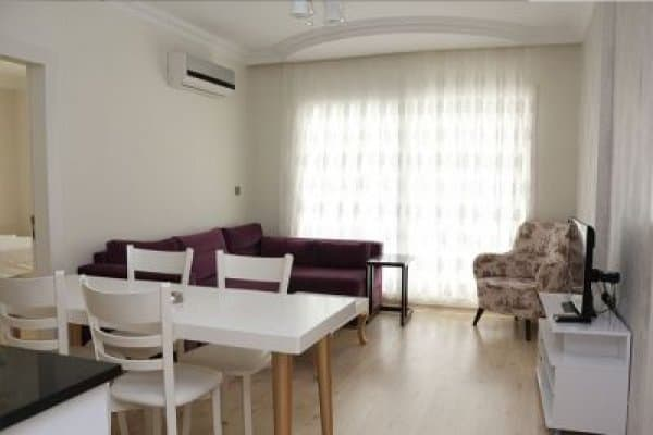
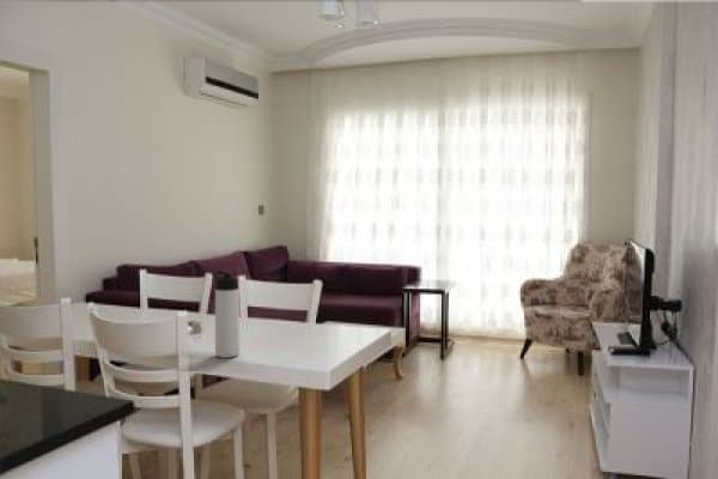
+ thermos bottle (225, 313)
